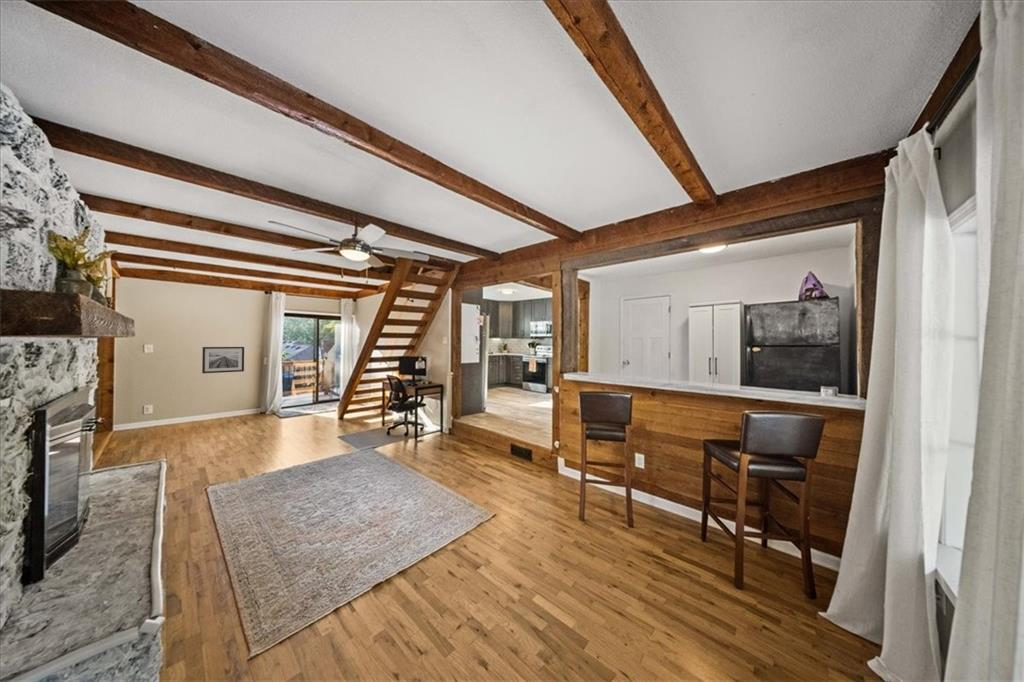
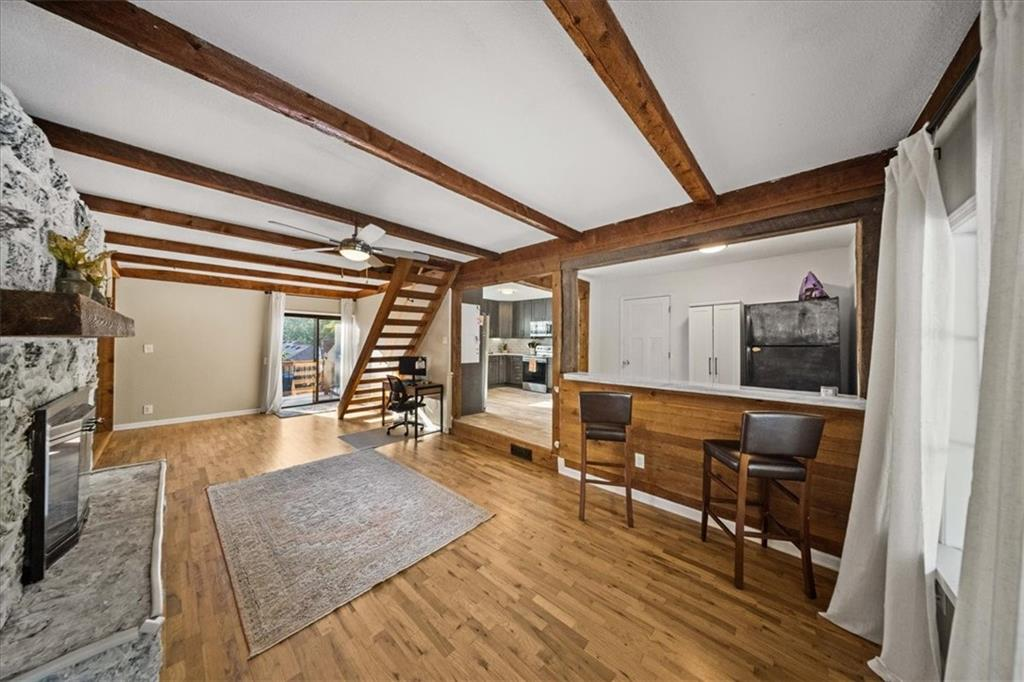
- wall art (223, 359)
